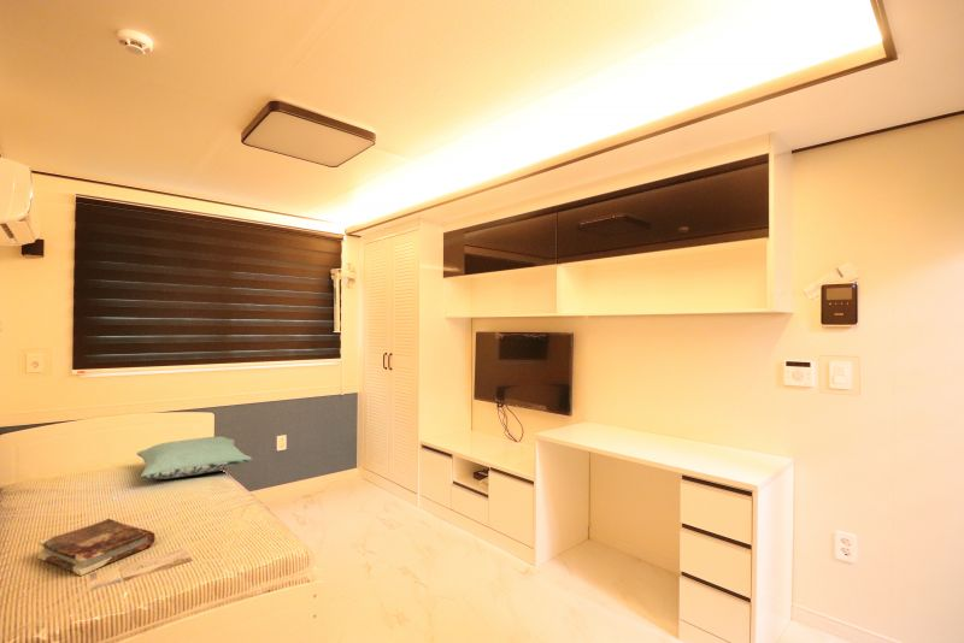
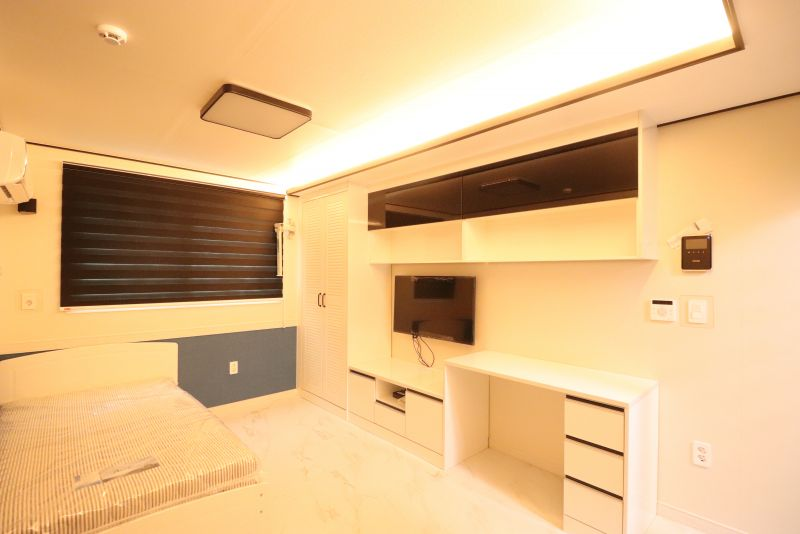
- pillow (193, 455)
- book (98, 543)
